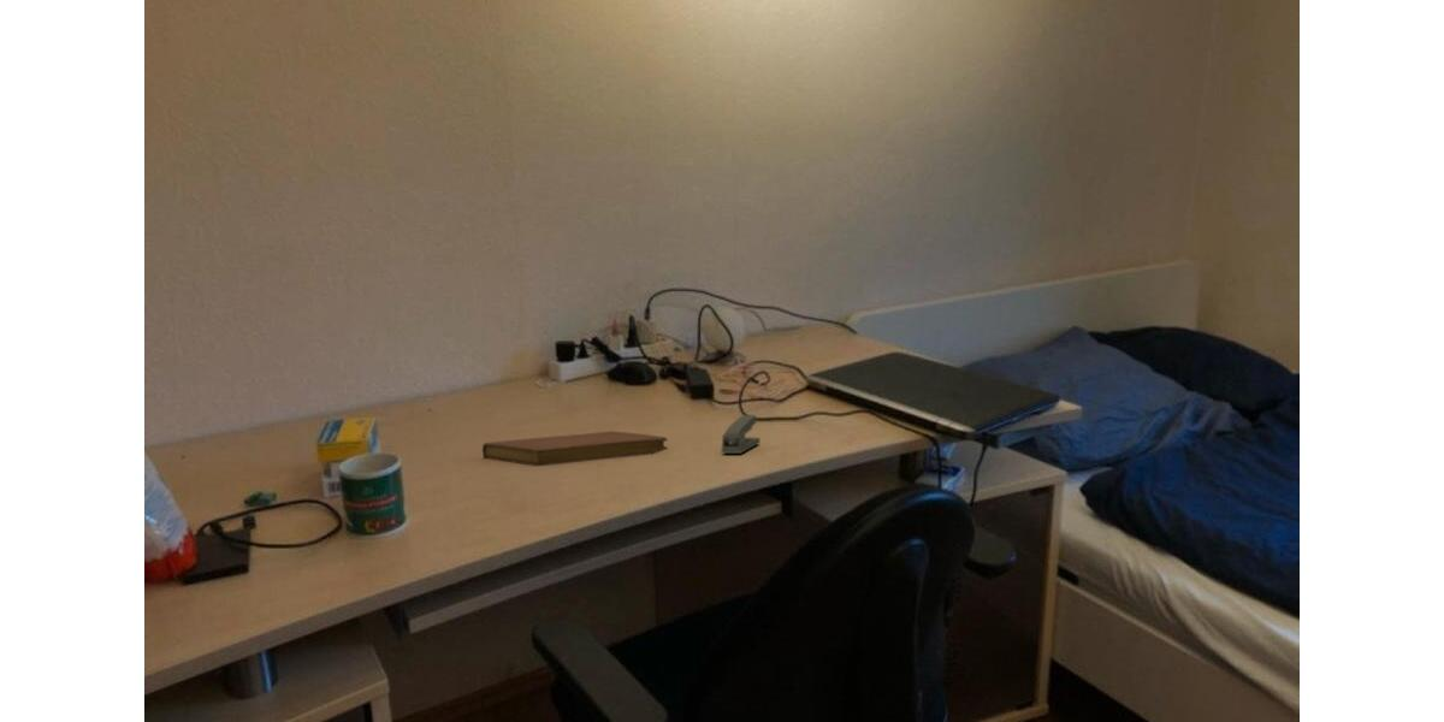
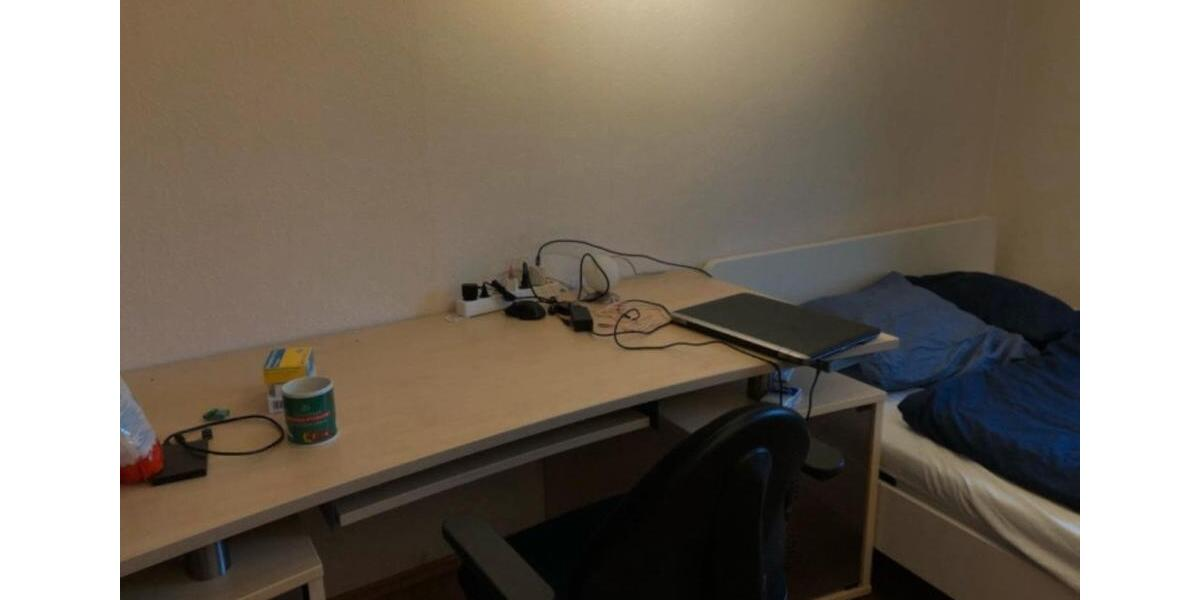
- notebook (576, 446)
- stapler (741, 432)
